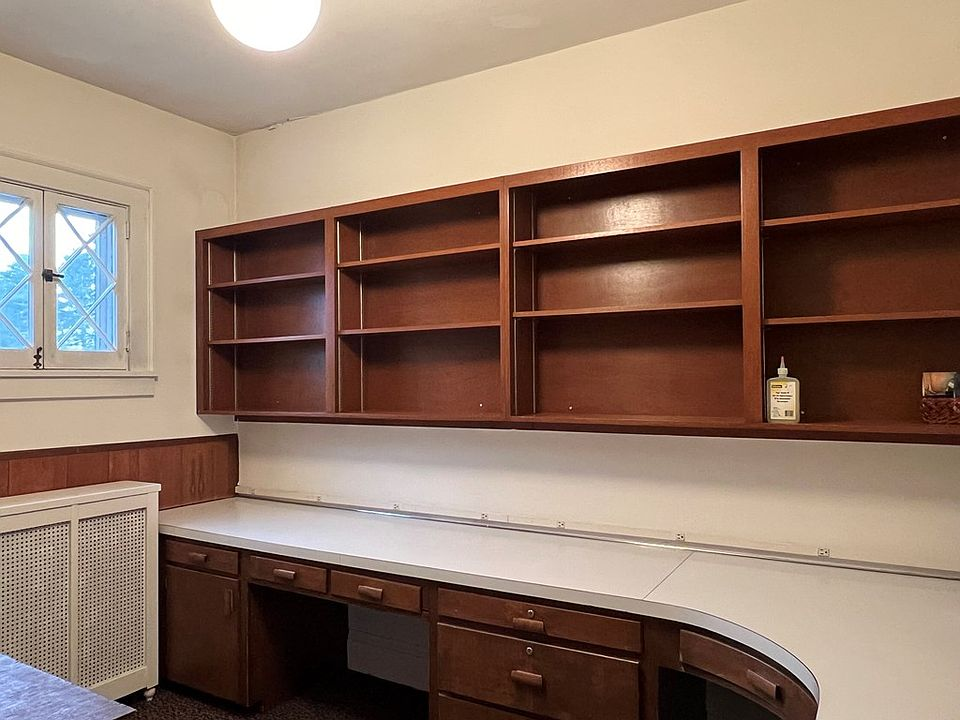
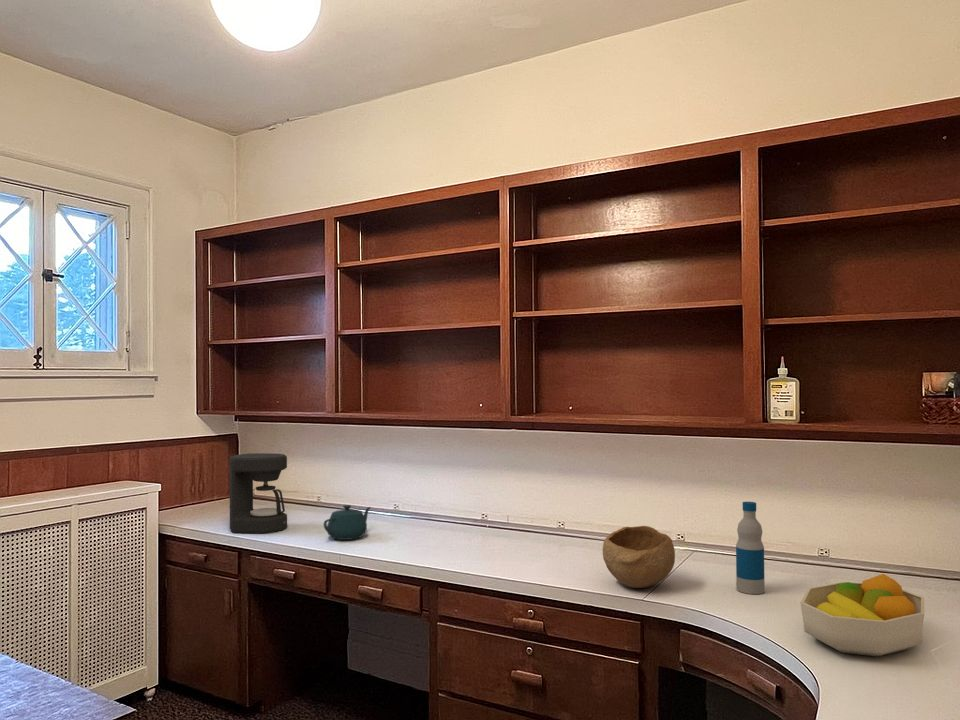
+ fruit bowl (863, 610)
+ bottle (749, 546)
+ teapot (348, 521)
+ coffee maker (259, 490)
+ bowl (638, 558)
